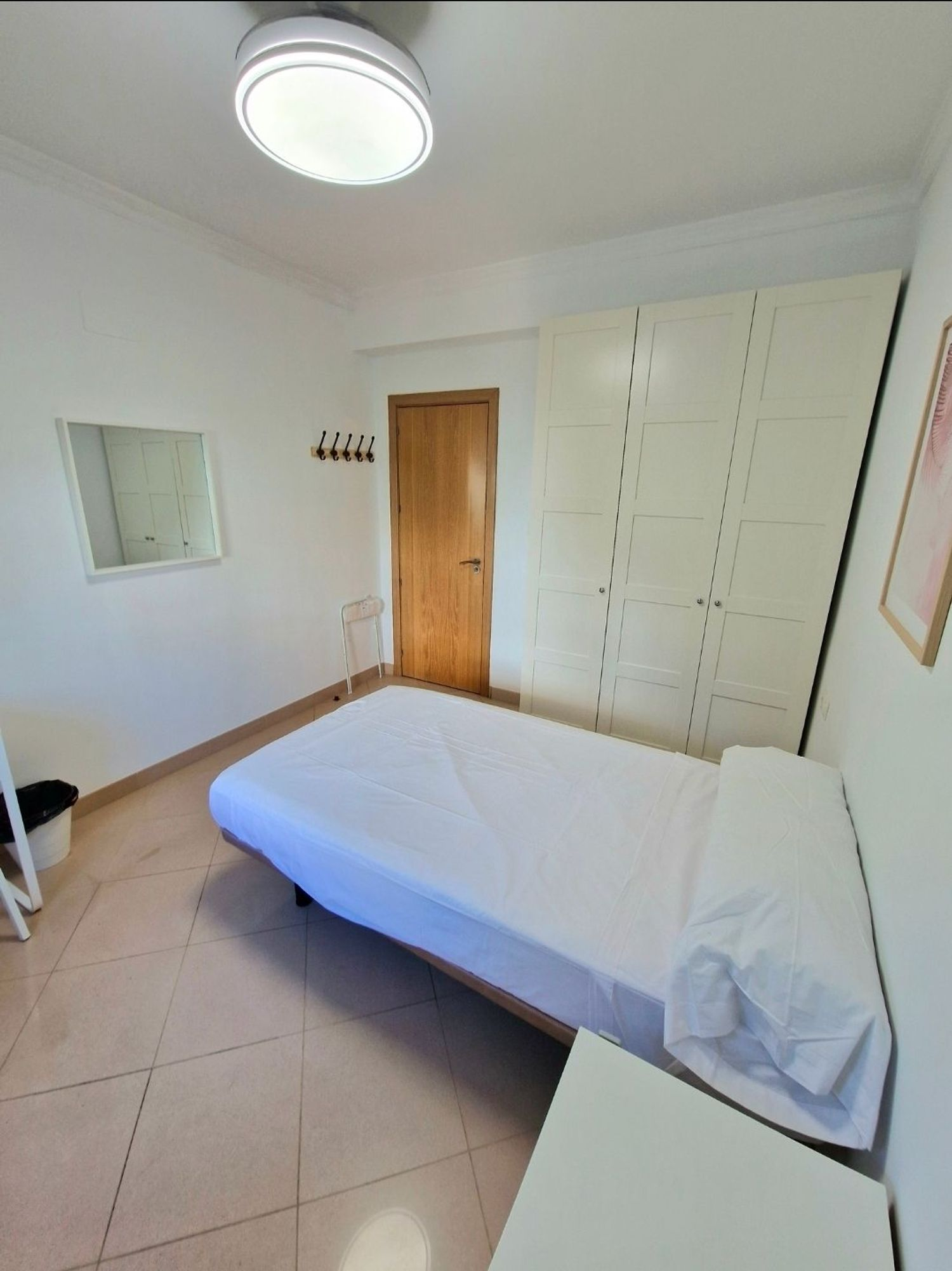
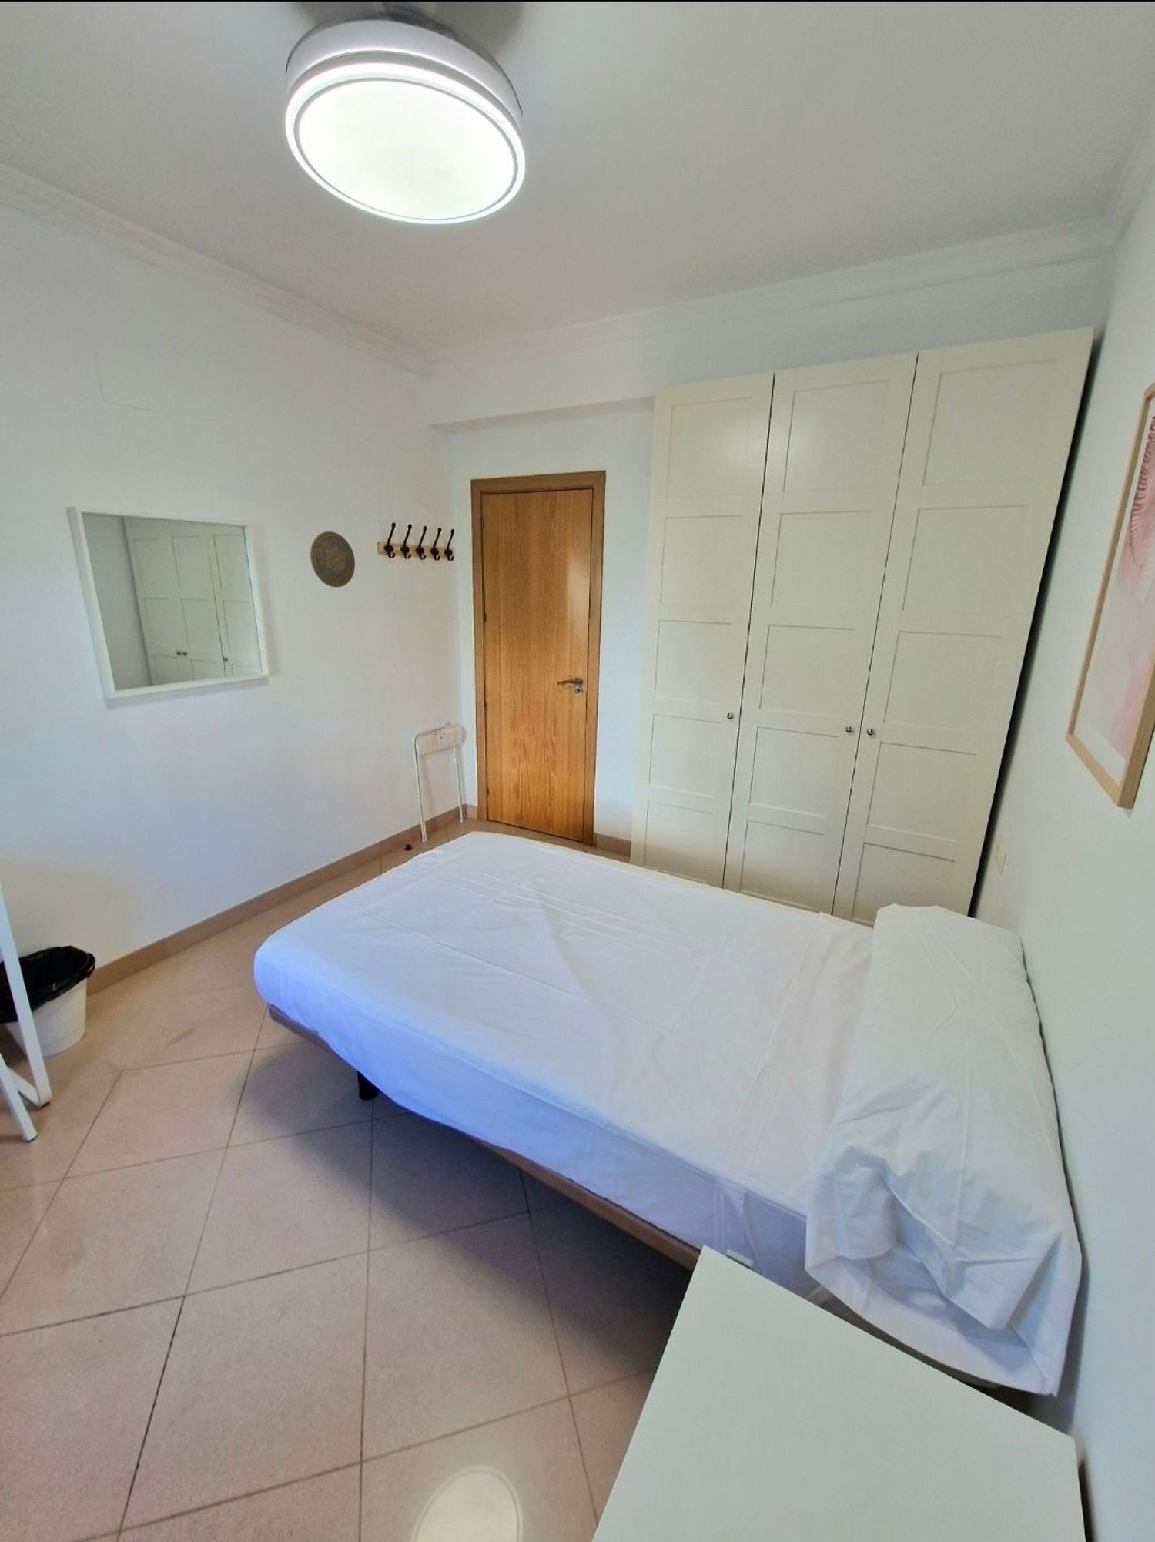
+ decorative plate (335, 559)
